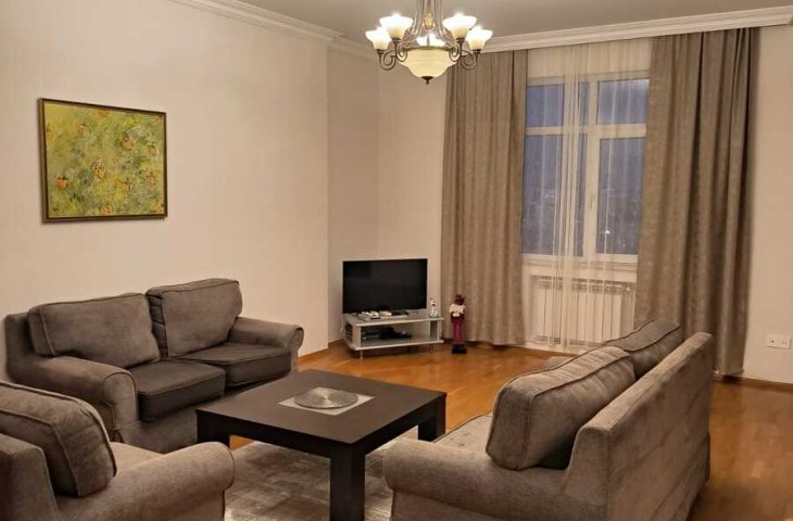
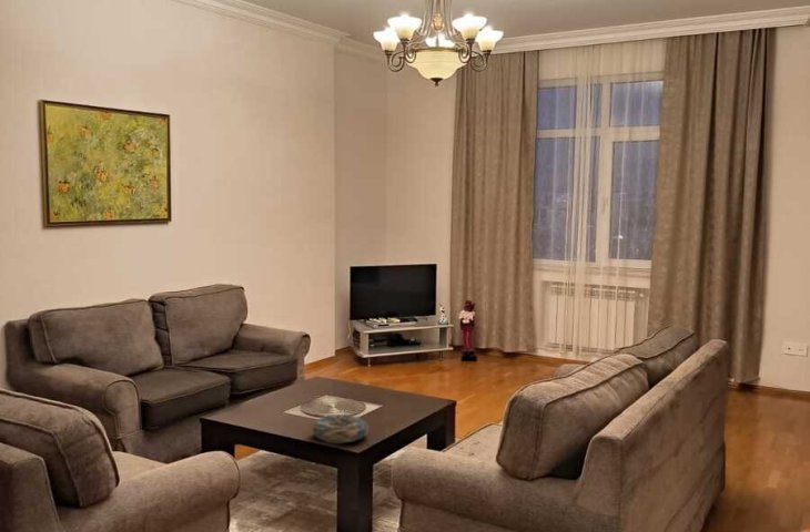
+ decorative bowl (340, 428)
